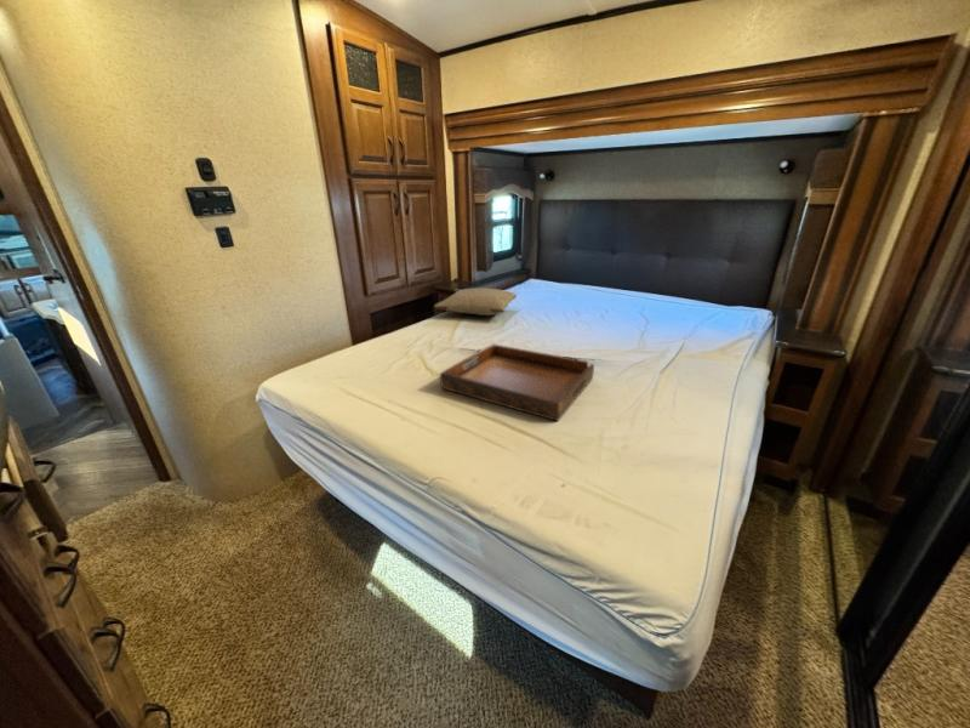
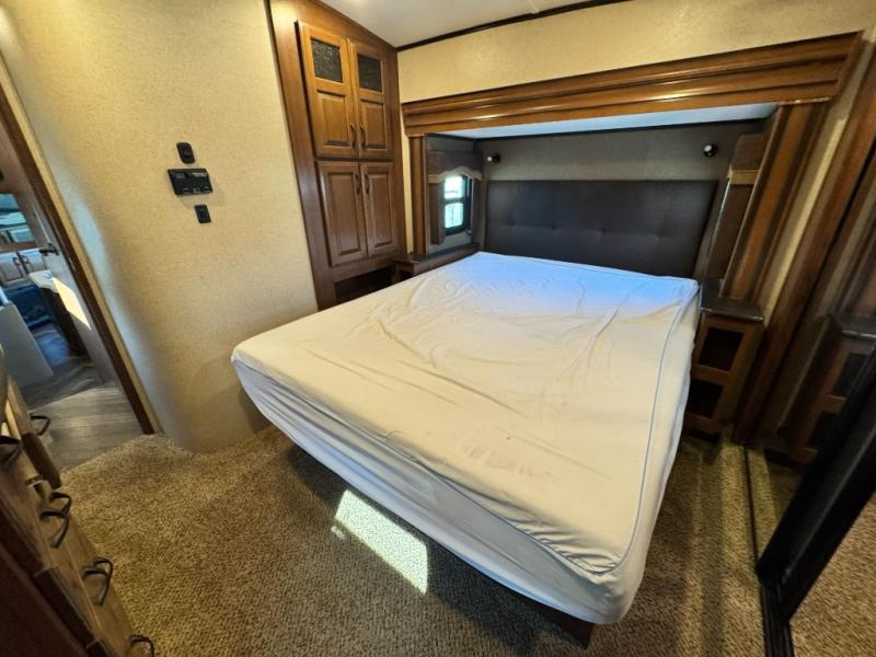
- pillow (478, 301)
- serving tray (519, 375)
